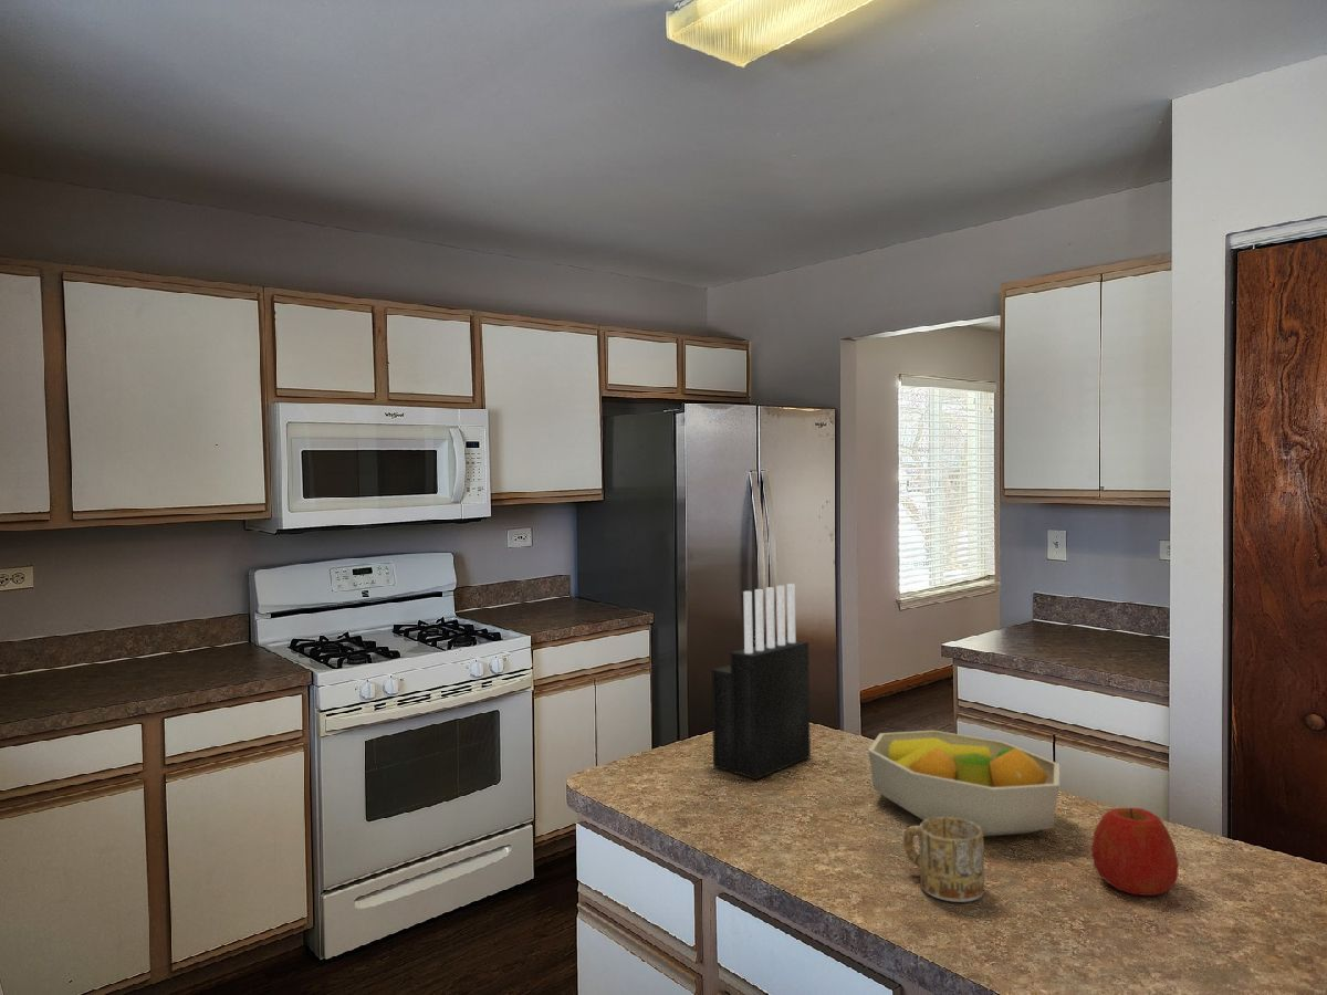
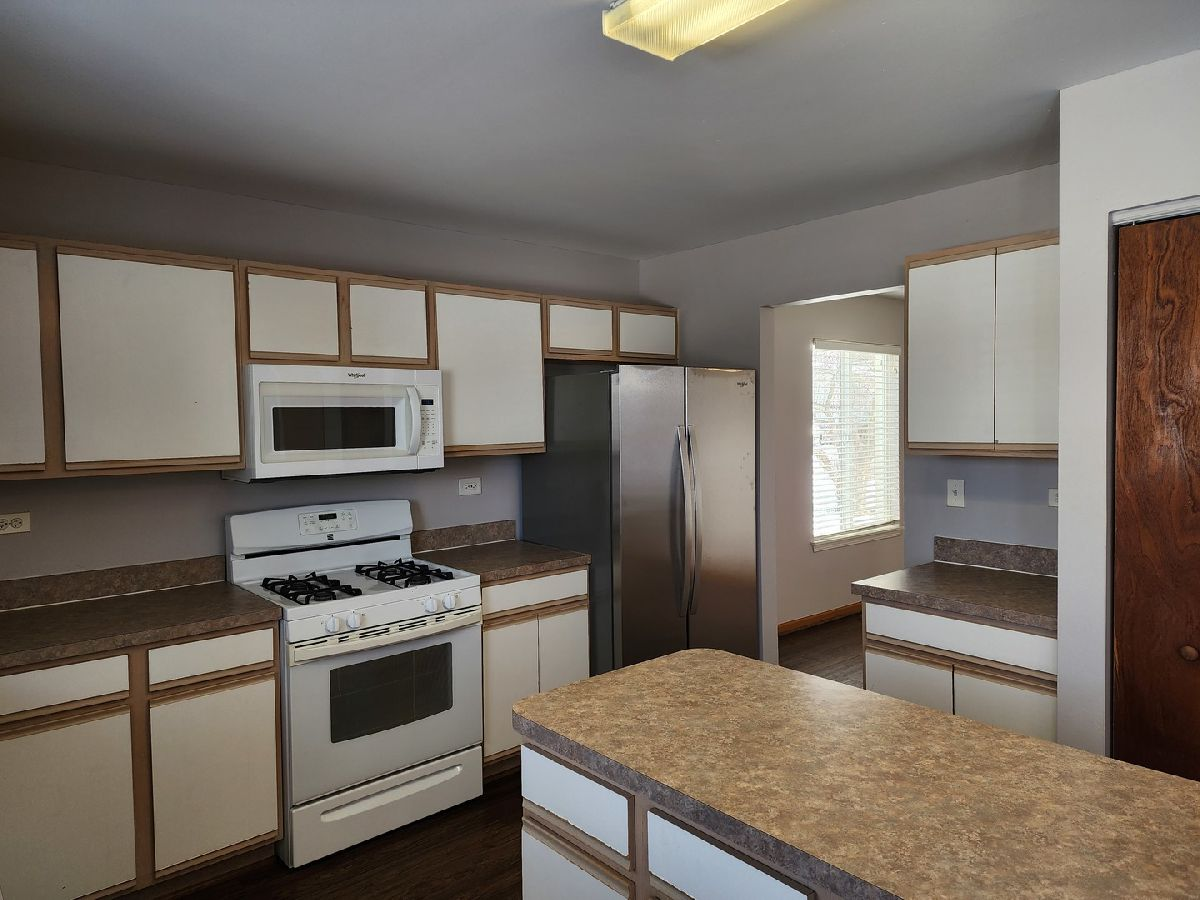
- apple (1135, 846)
- fruit bowl (961, 771)
- knife block (756, 673)
- mug (940, 853)
